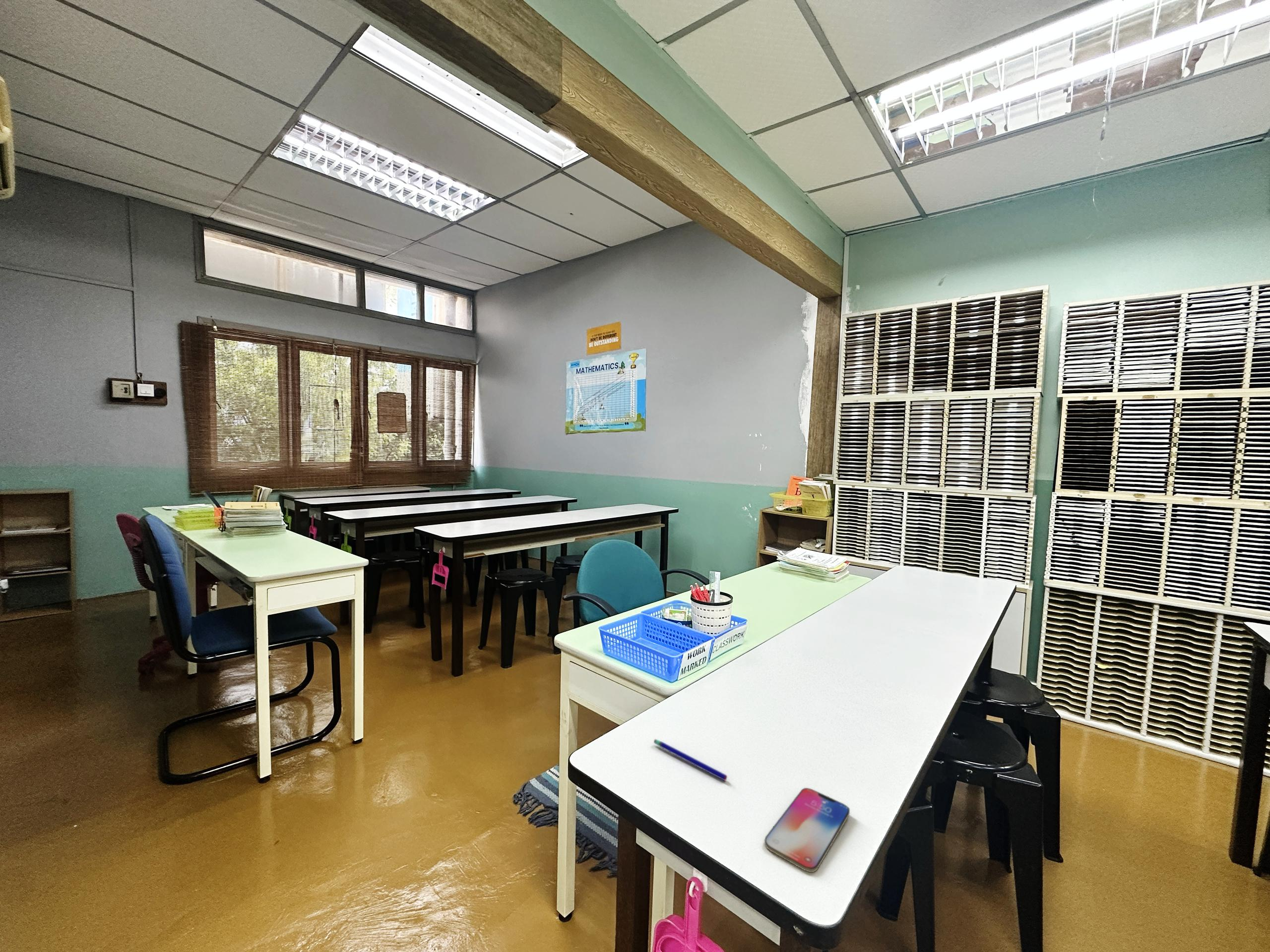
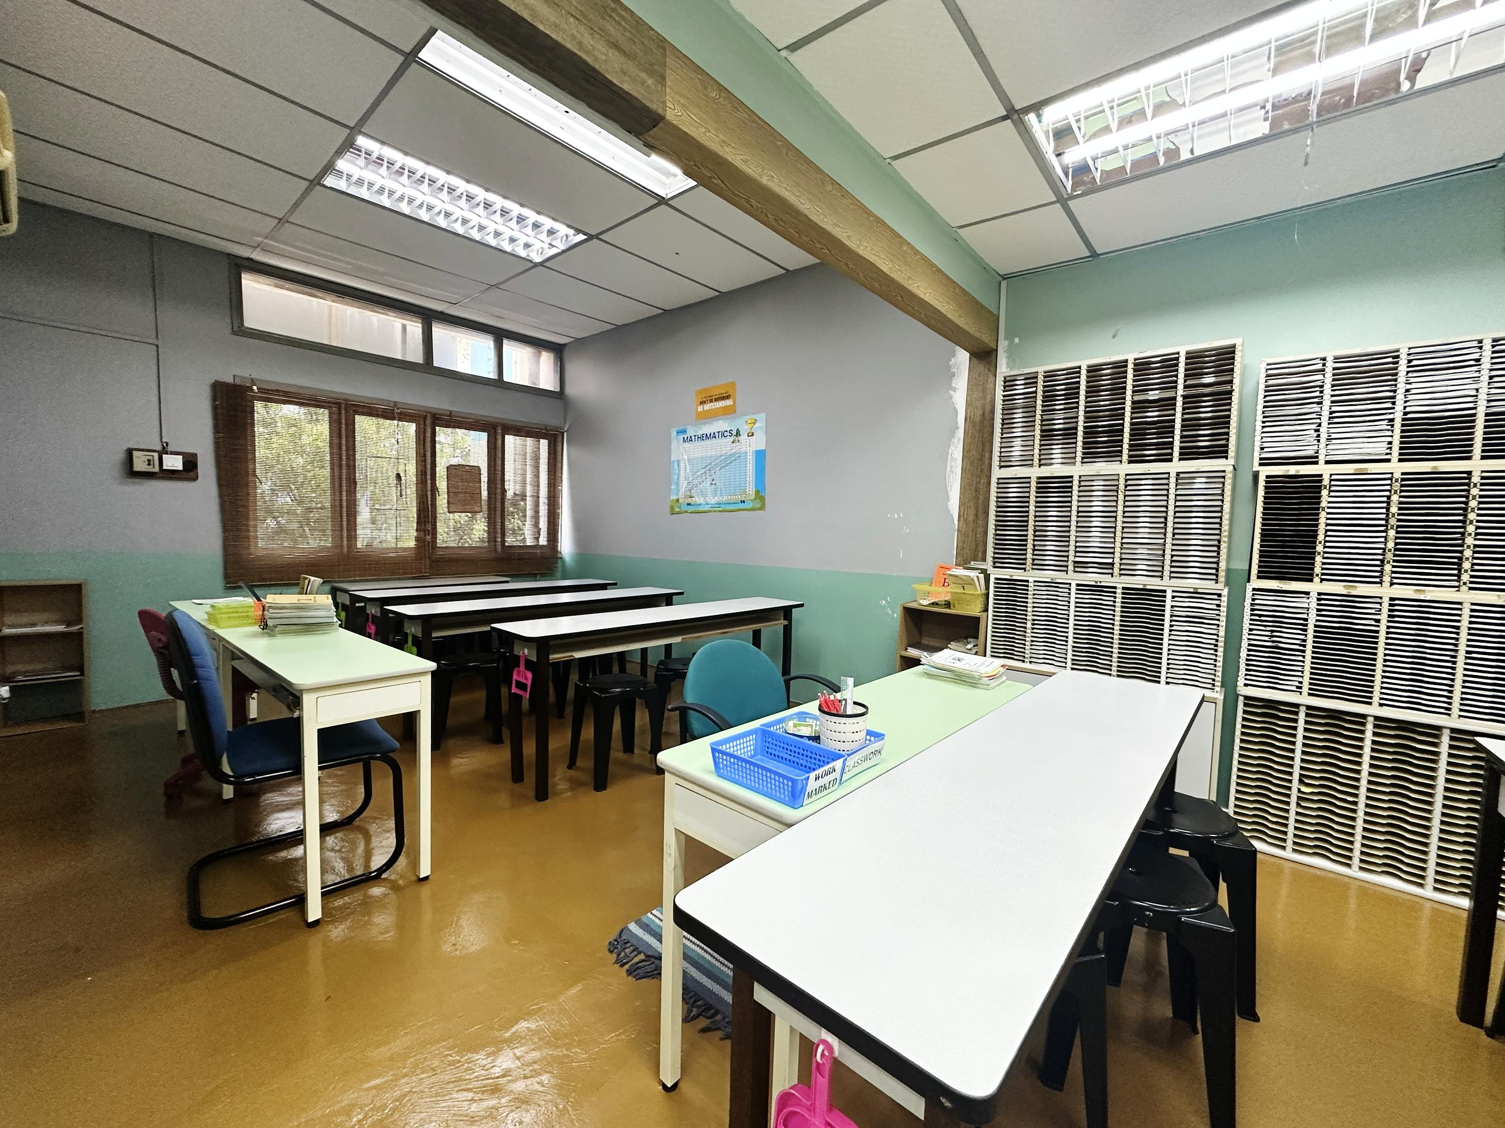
- pen (688, 758)
- smartphone (809, 826)
